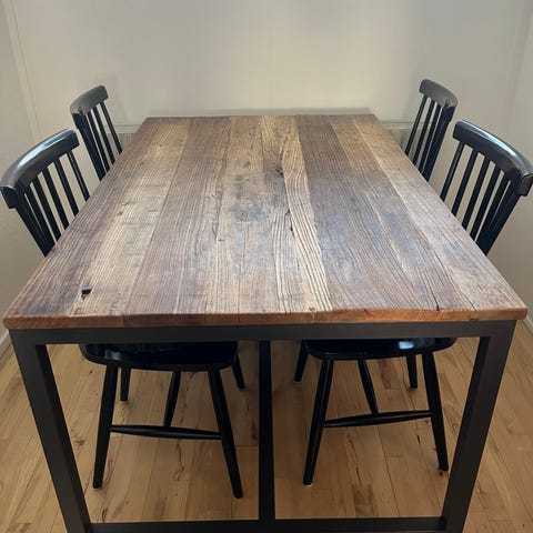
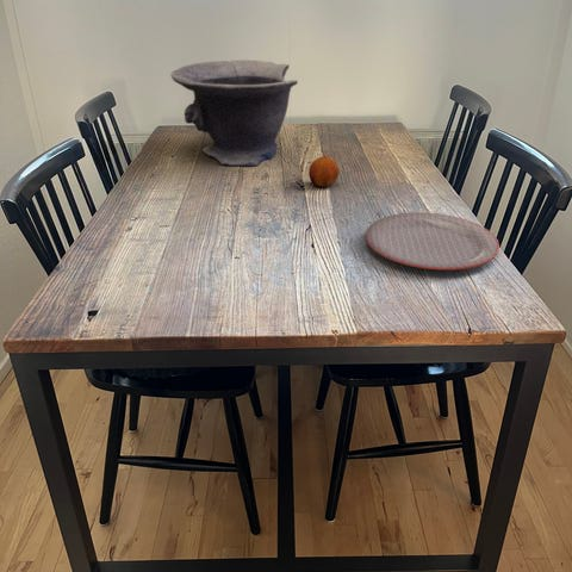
+ fruit (323, 170)
+ decorative bowl (238, 113)
+ plate (430, 242)
